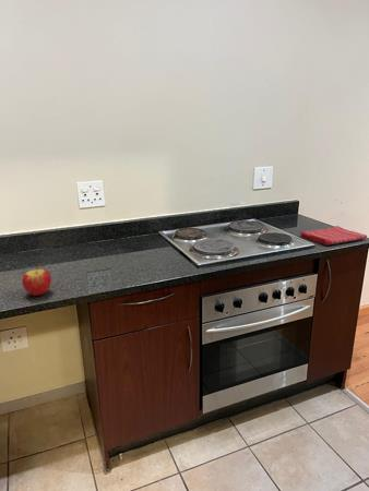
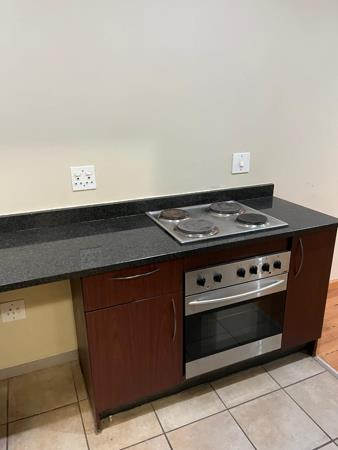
- apple (36, 278)
- dish towel (332, 235)
